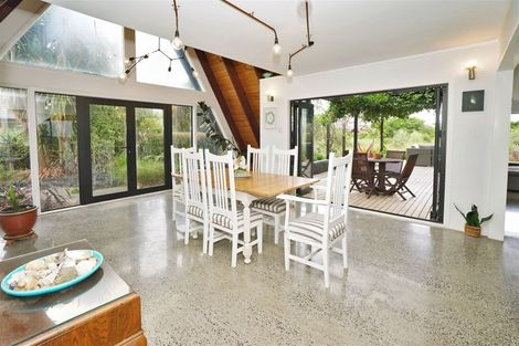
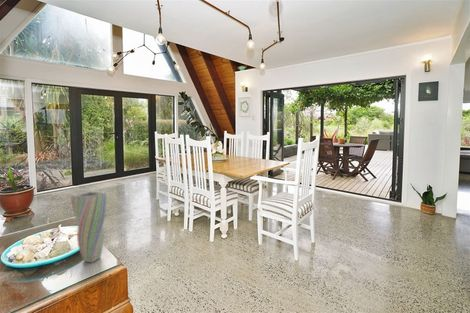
+ vase (90, 227)
